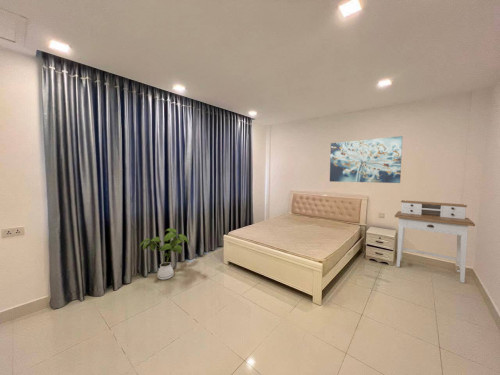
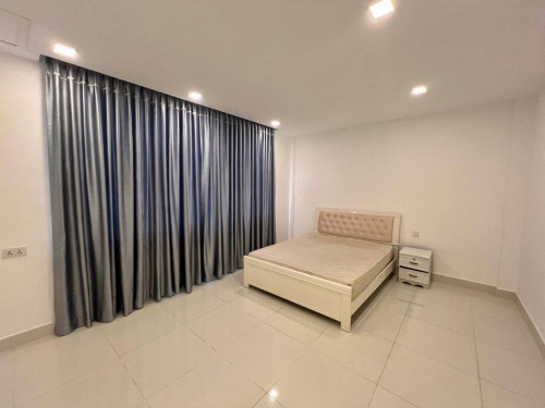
- desk (431, 231)
- wall art (362, 161)
- house plant (170, 253)
